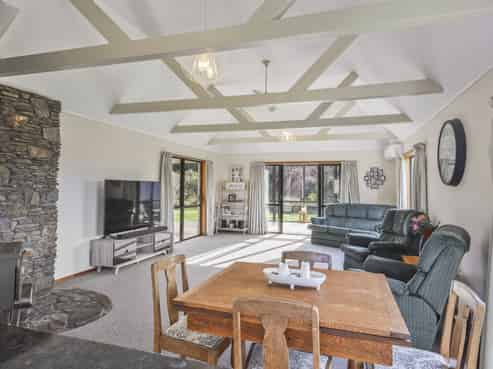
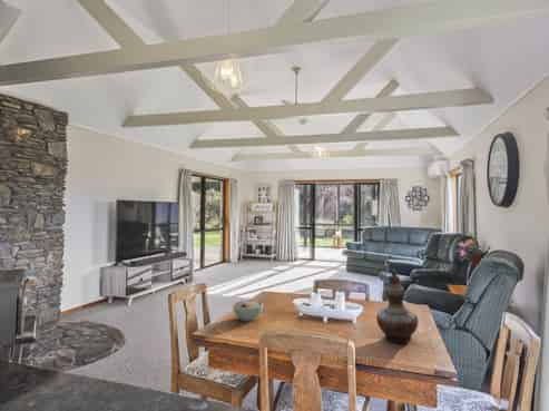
+ decorative vase (396, 303)
+ bowl (247, 310)
